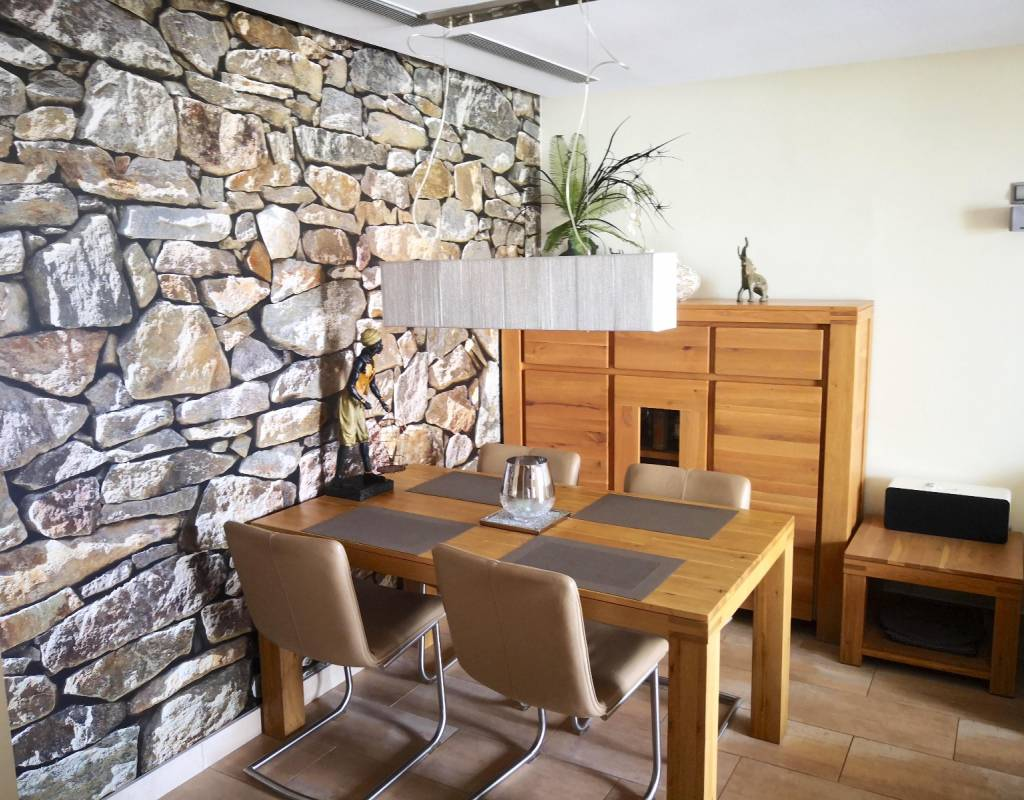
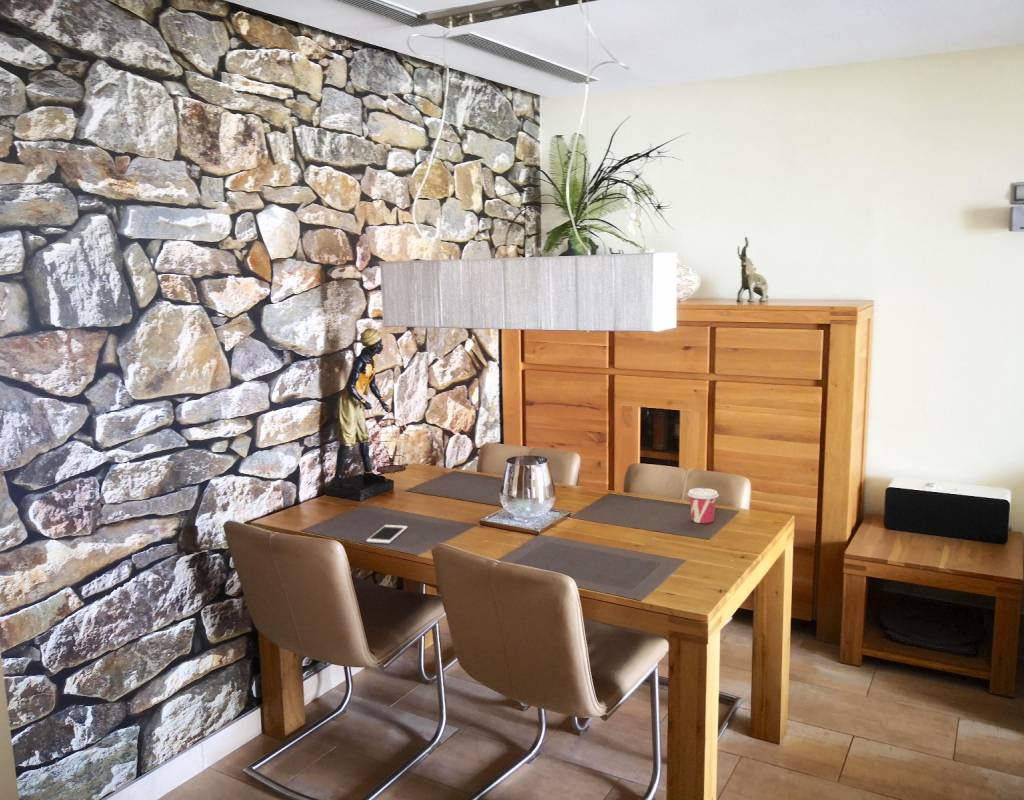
+ cell phone (387, 533)
+ cup (702, 505)
